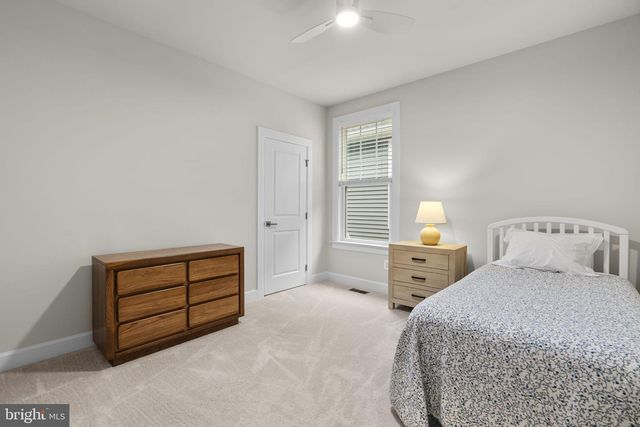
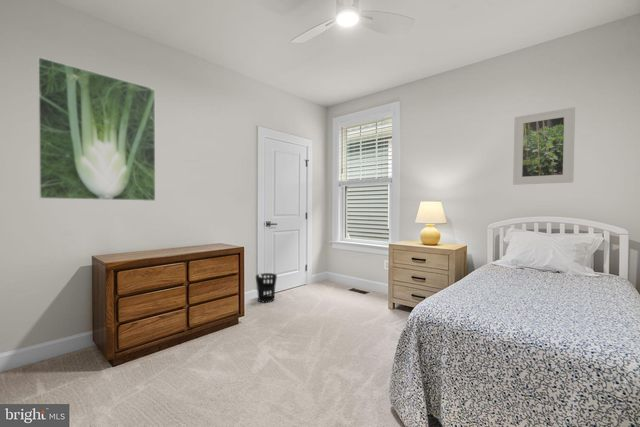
+ wastebasket (266, 287)
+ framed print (542, 148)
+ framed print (103, 137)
